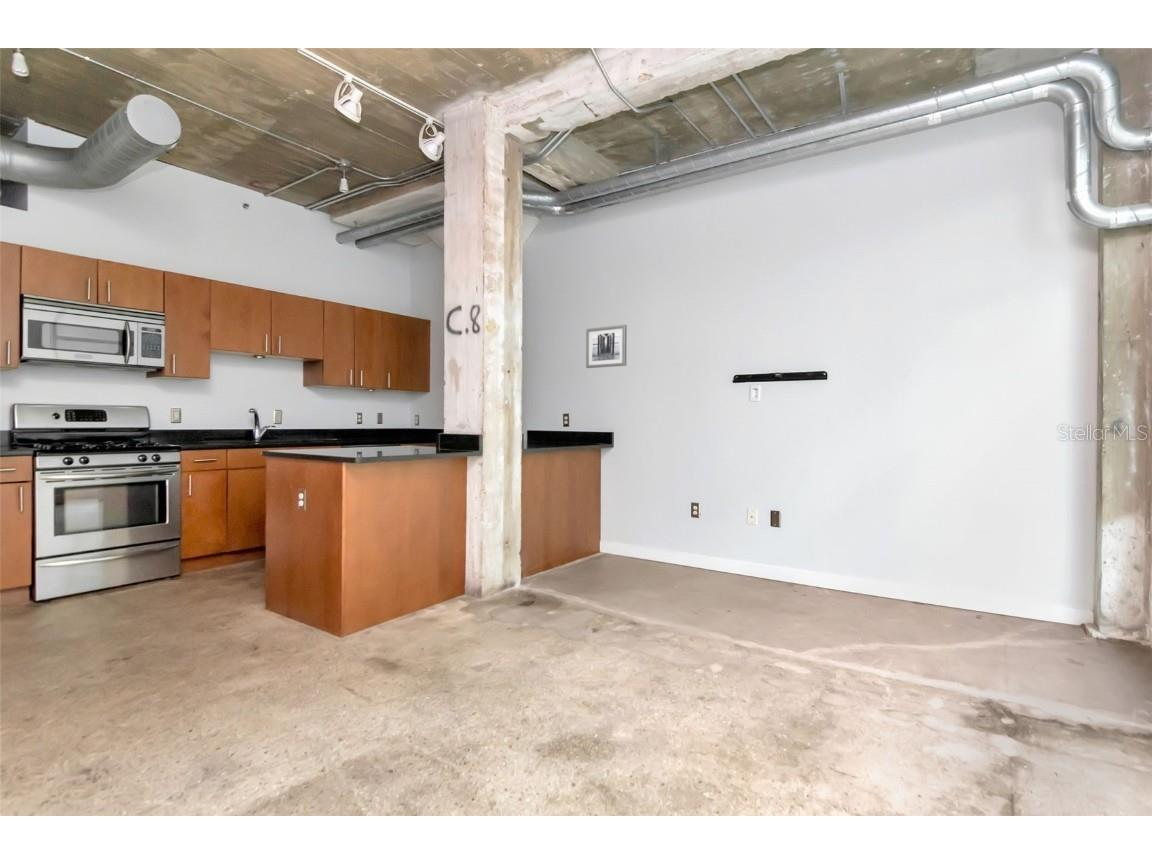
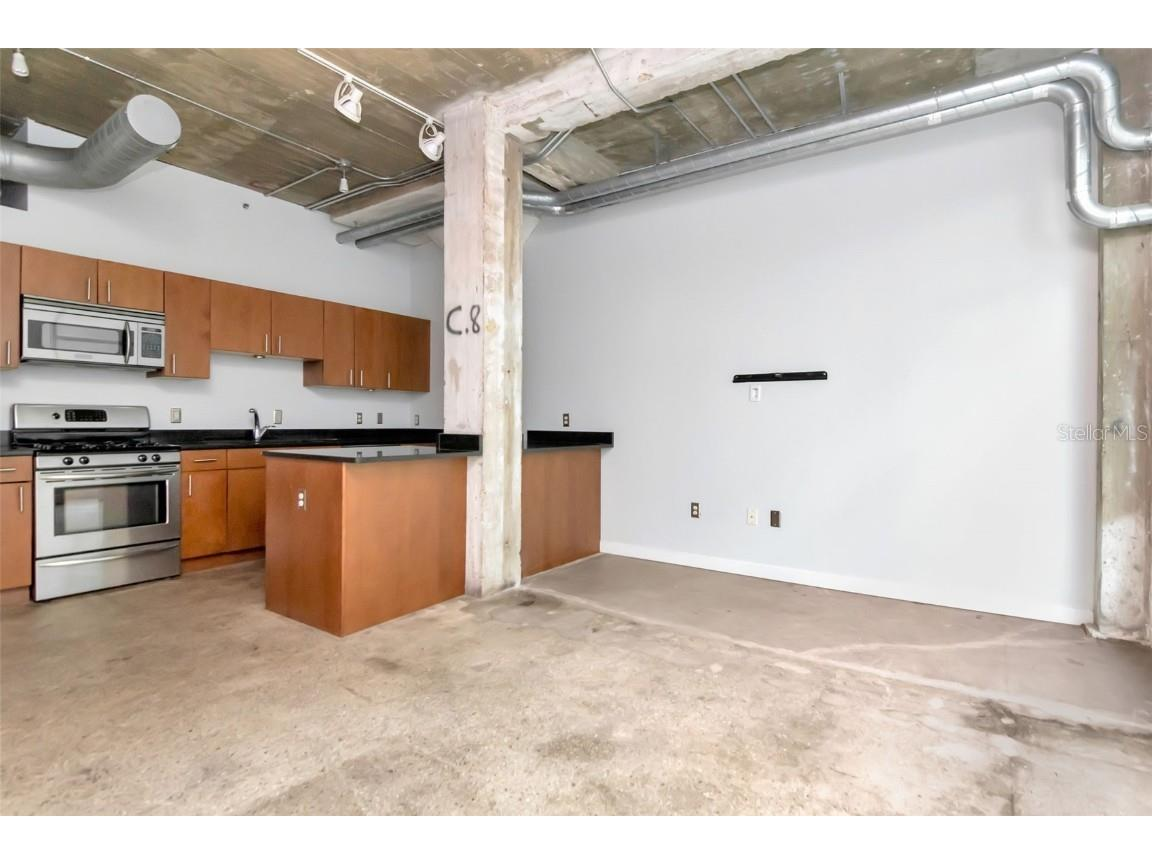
- wall art (605, 346)
